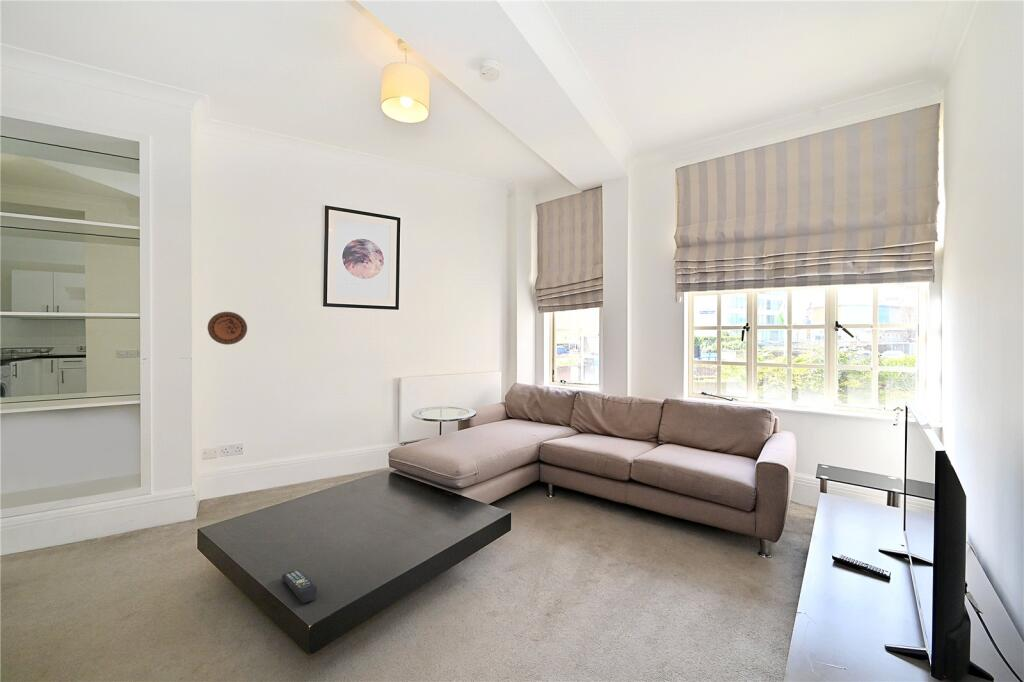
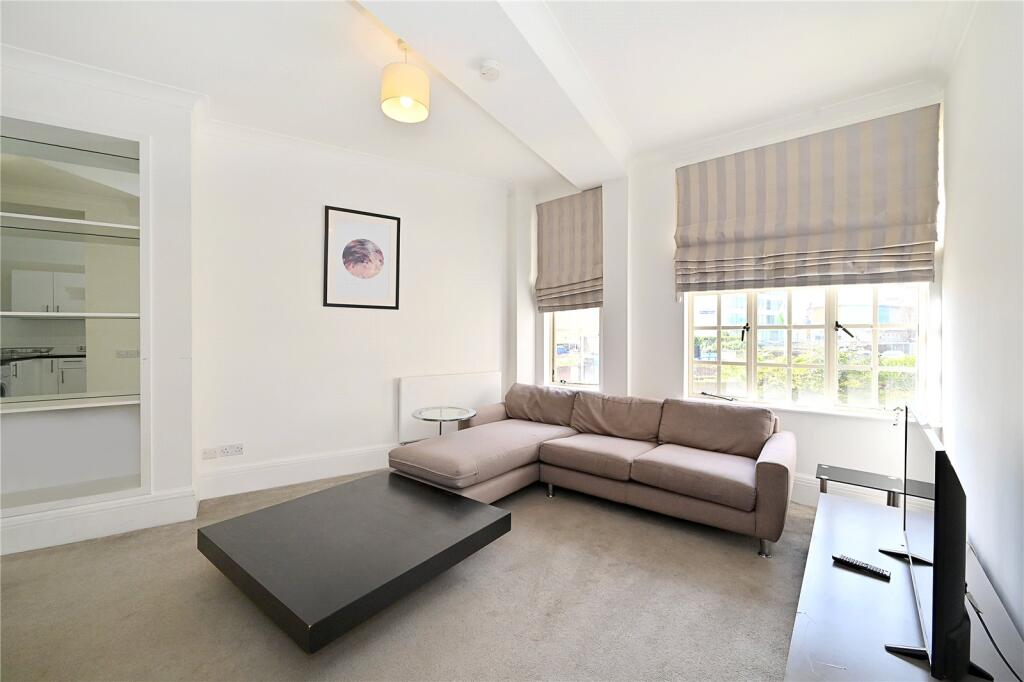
- decorative plate (227, 328)
- remote control (299, 583)
